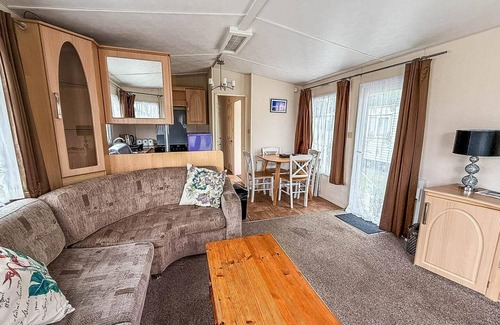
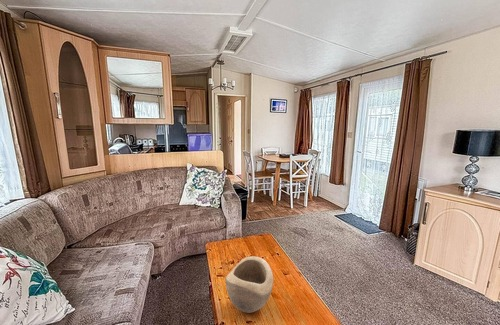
+ decorative bowl (249, 285)
